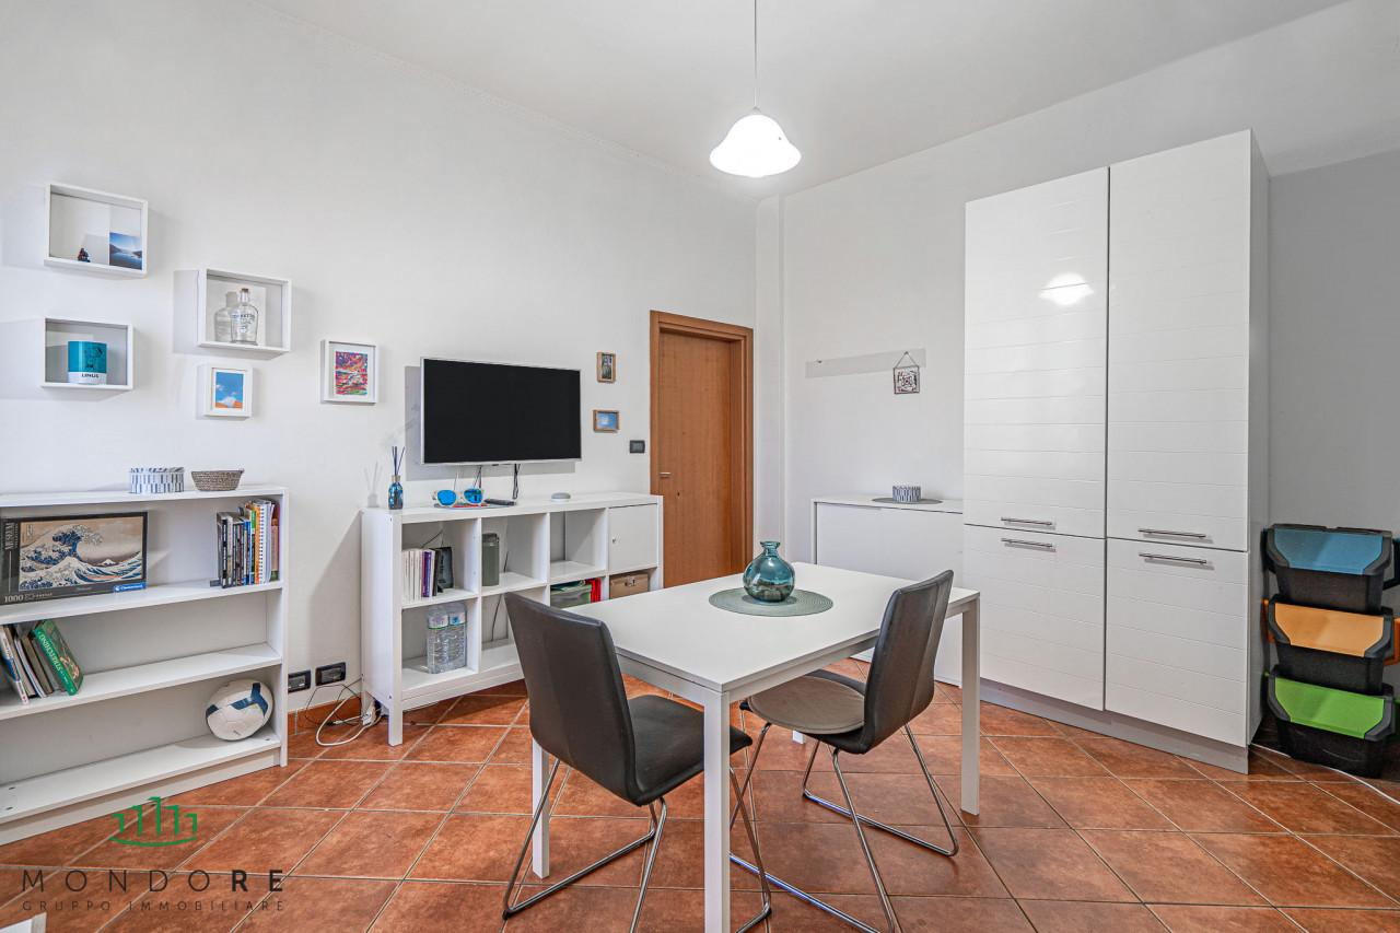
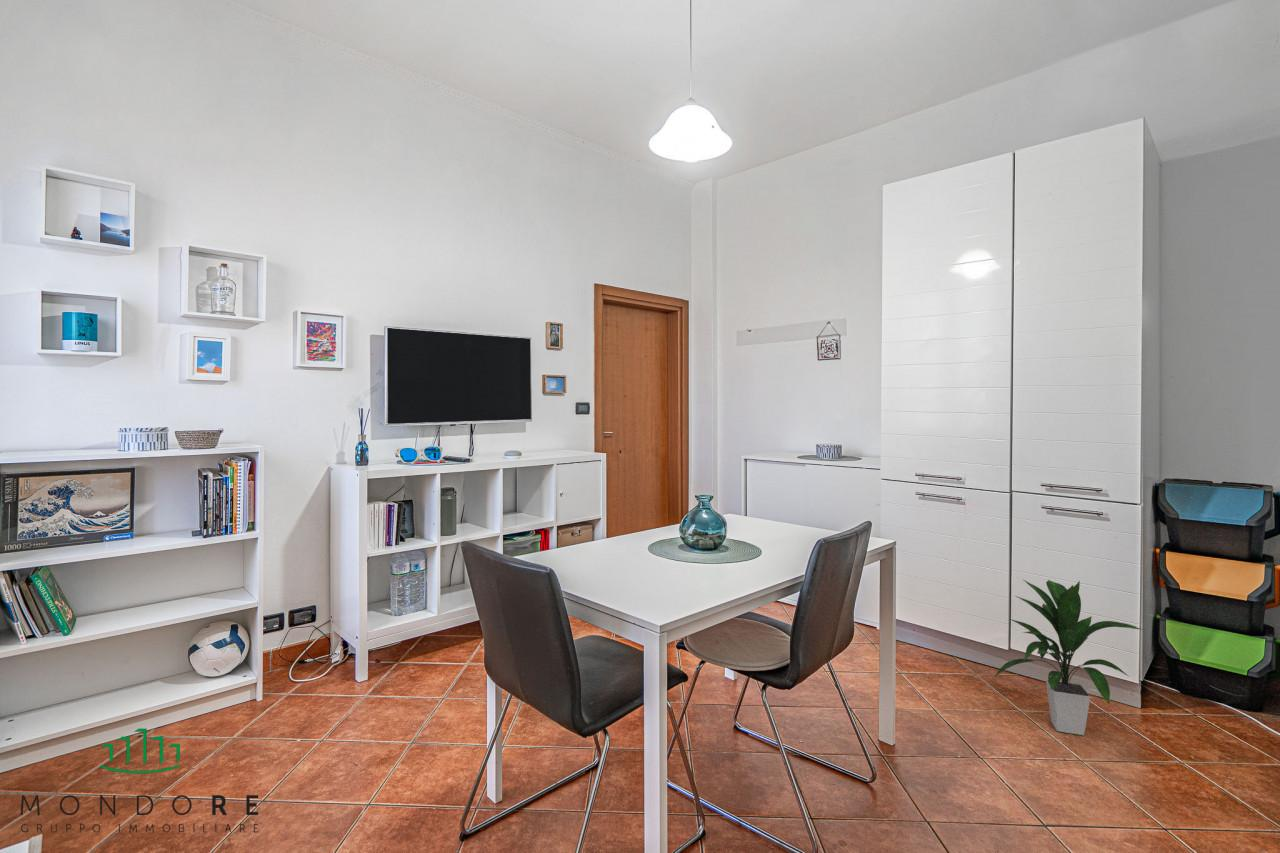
+ indoor plant (1060, 651)
